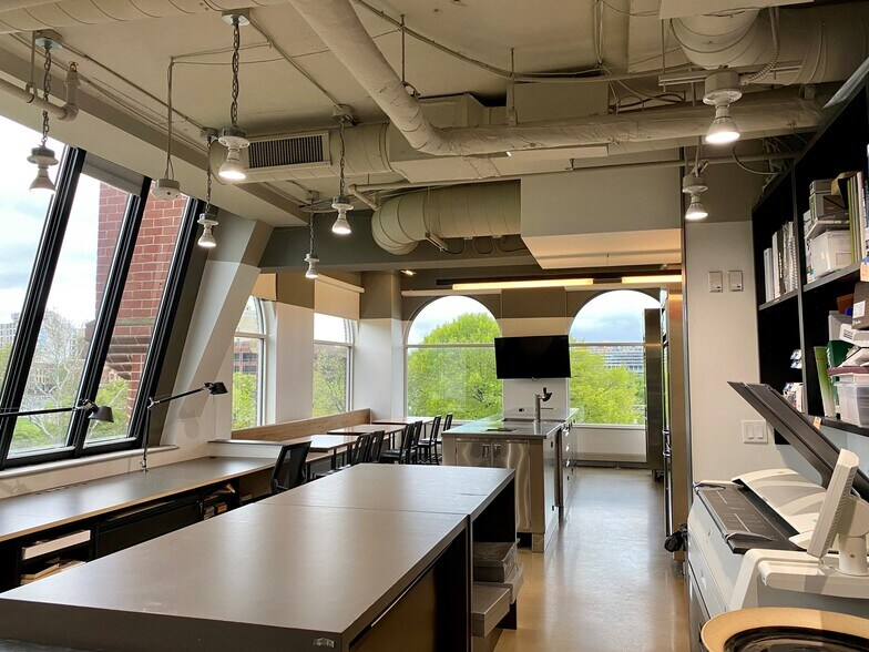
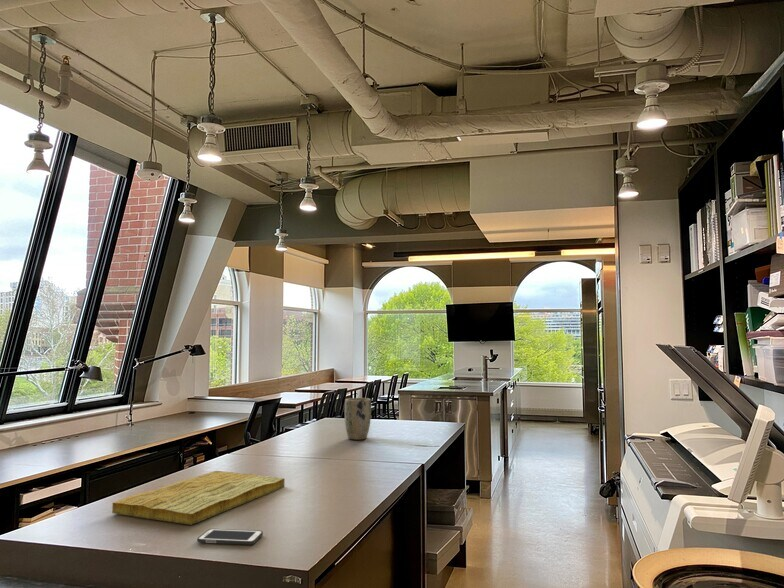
+ plant pot (357, 418)
+ cell phone (230, 536)
+ cutting board (205, 492)
